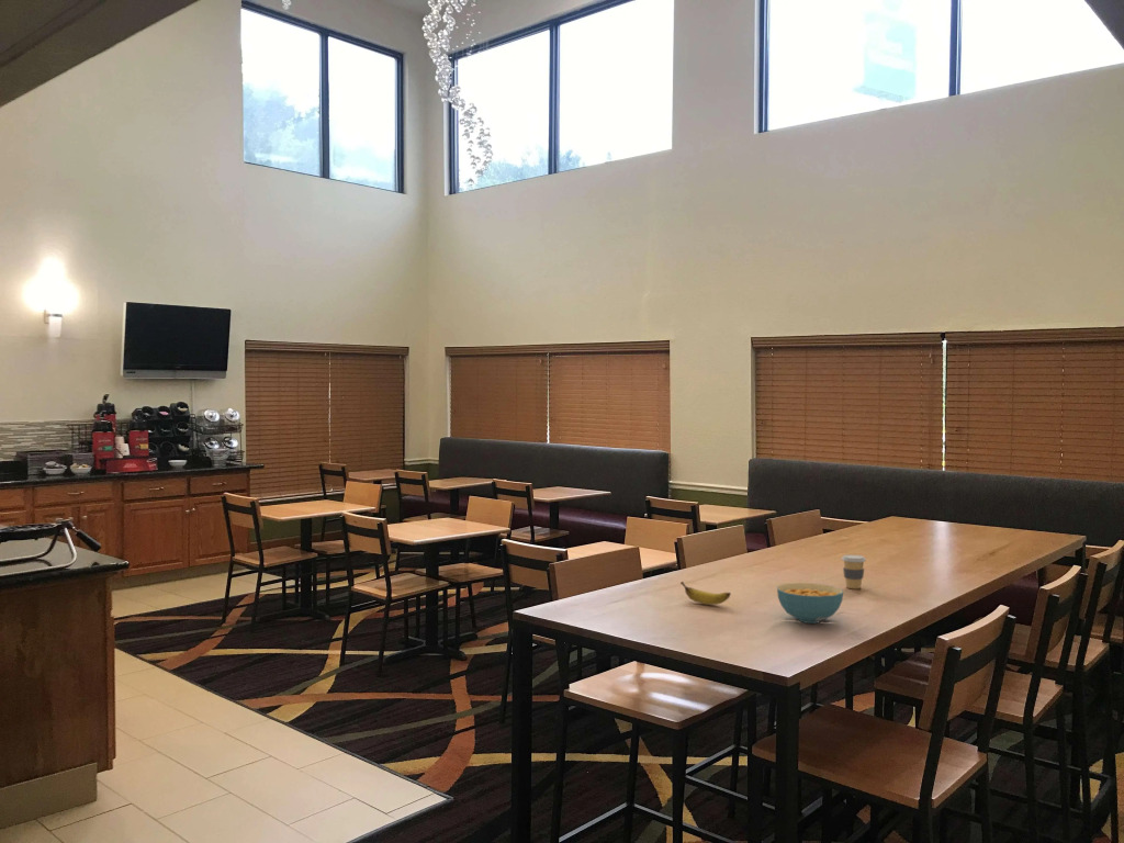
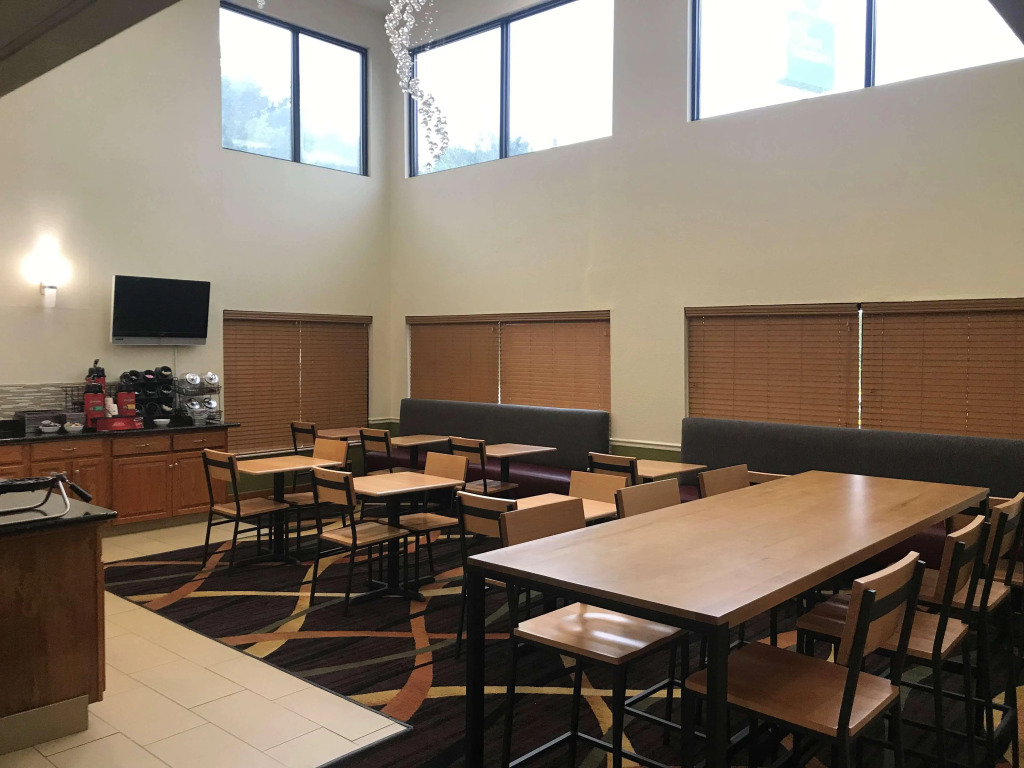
- cereal bowl (809, 605)
- banana (705, 594)
- coffee cup (853, 572)
